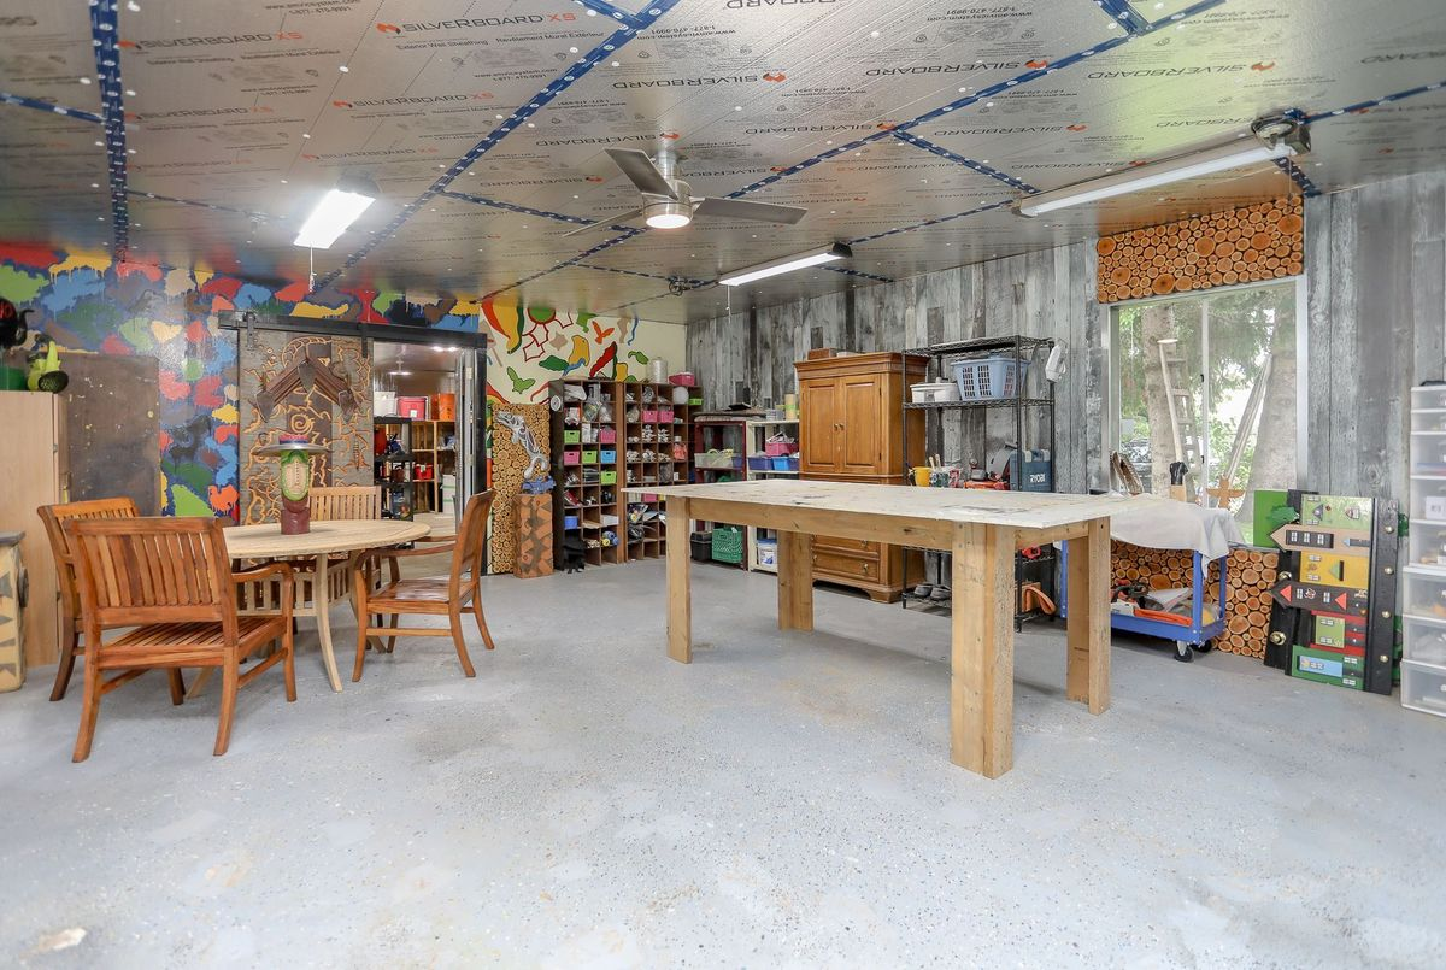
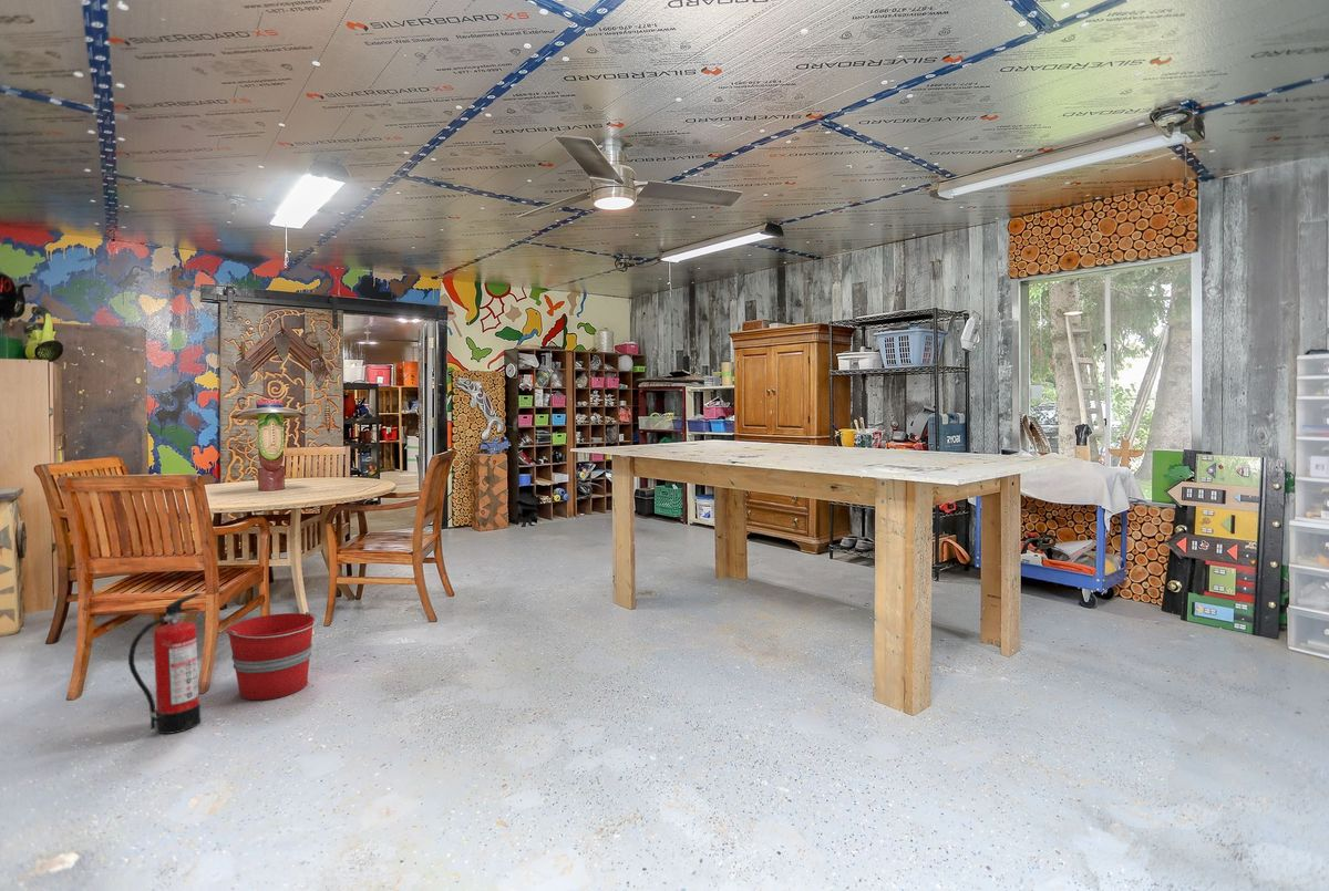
+ bucket (274, 654)
+ fire extinguisher (167, 665)
